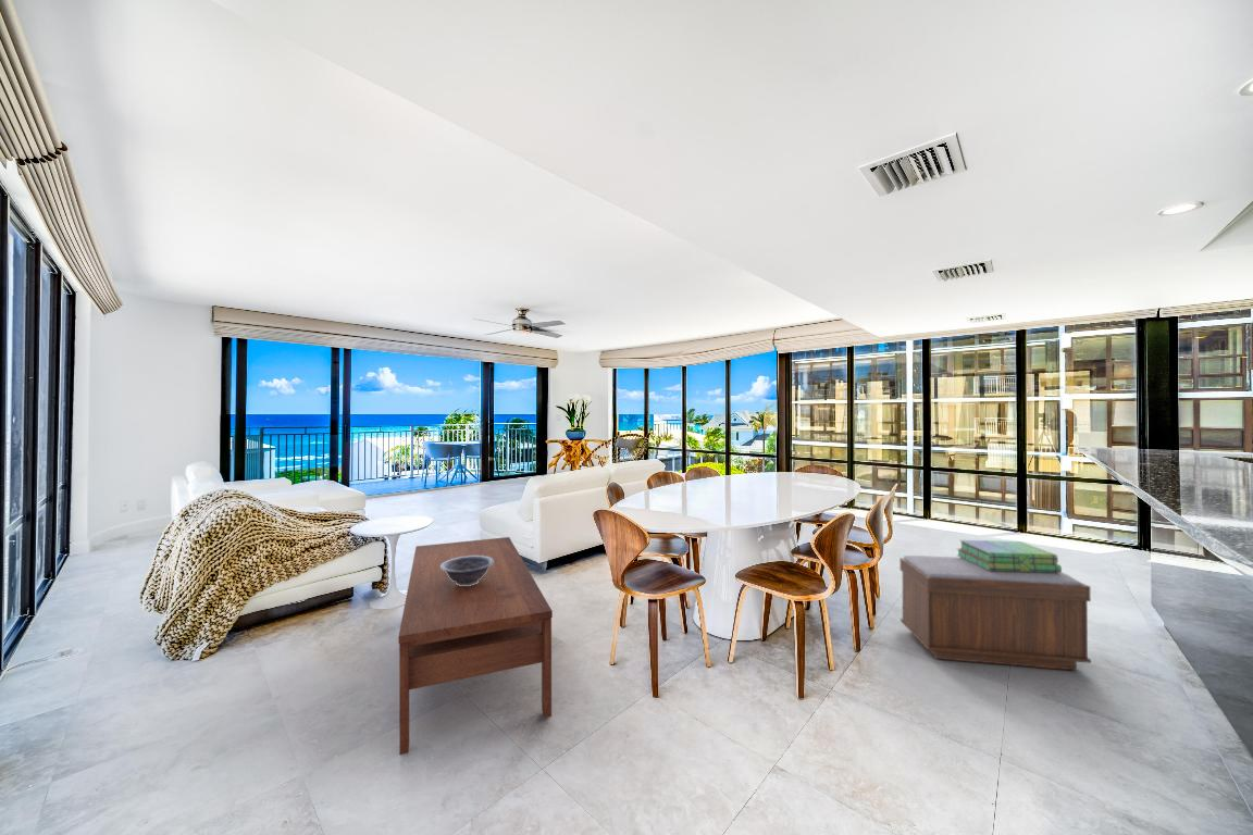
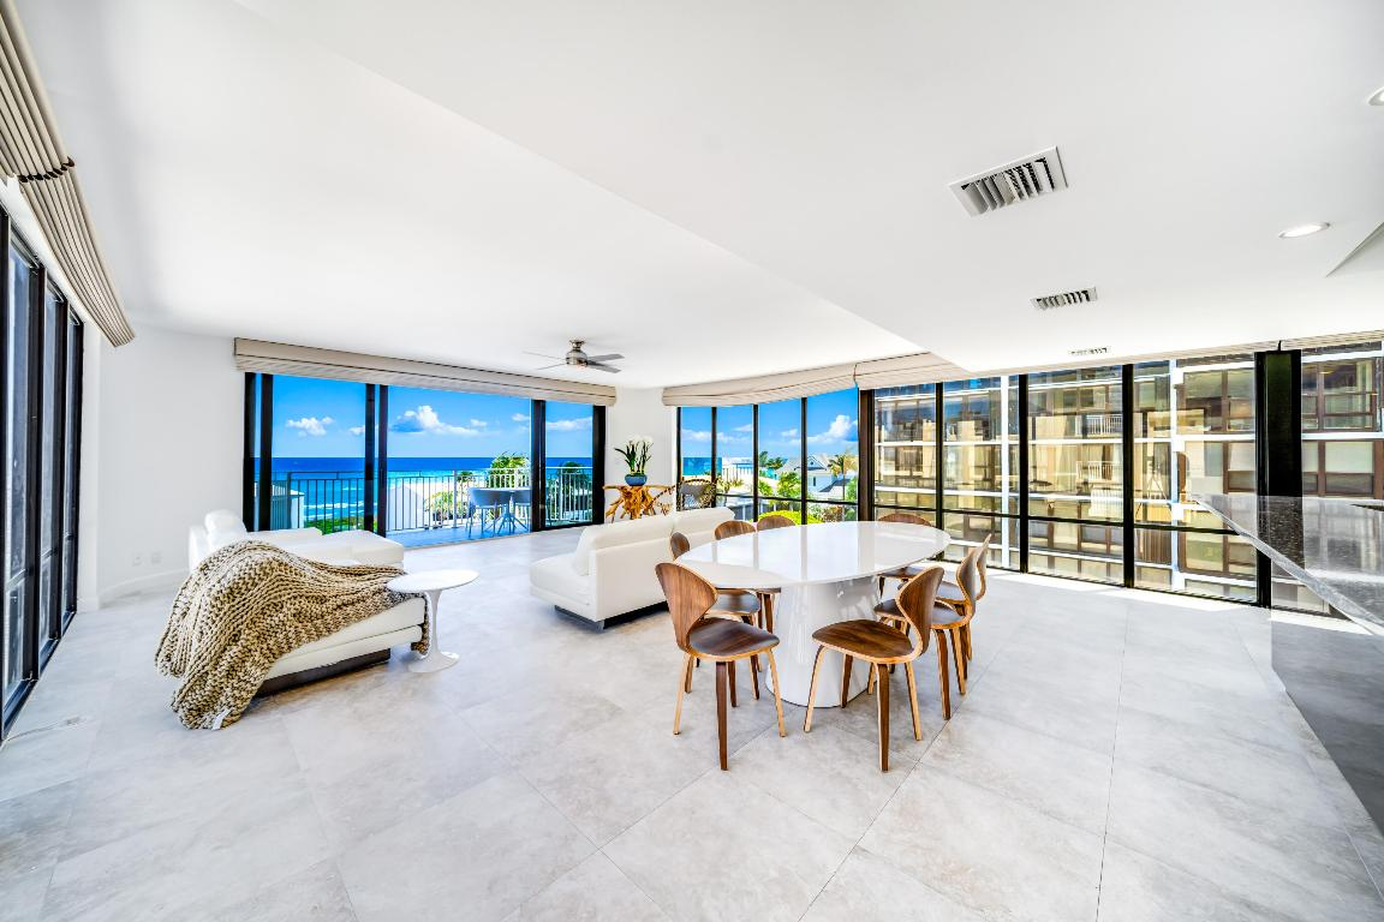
- coffee table (470, 613)
- decorative bowl (468, 572)
- stack of books (1005, 554)
- bench (985, 607)
